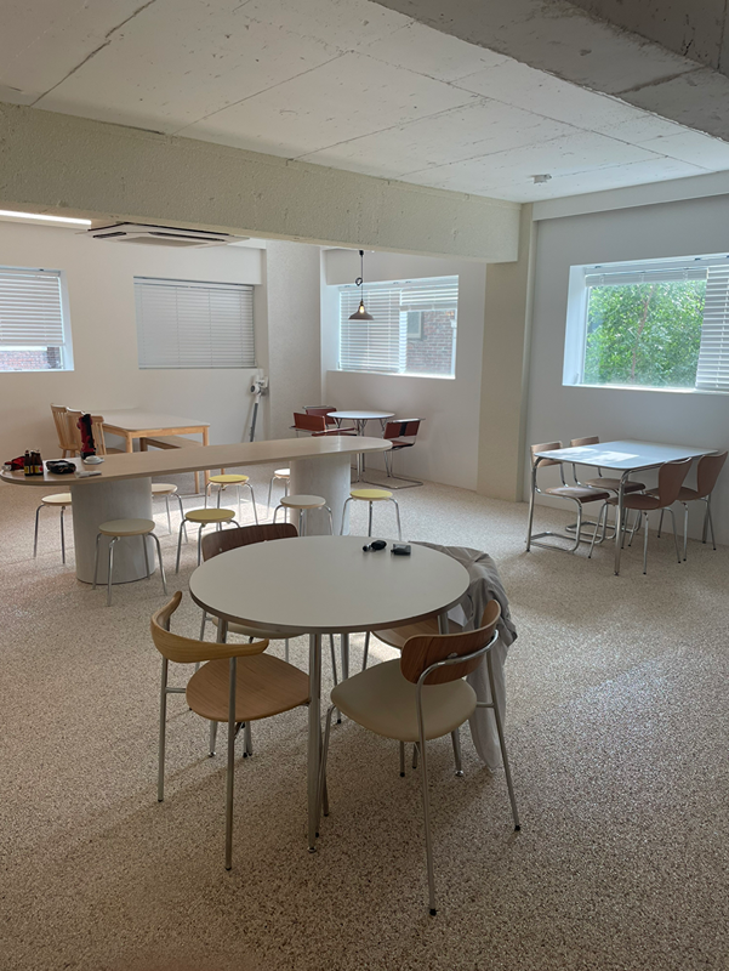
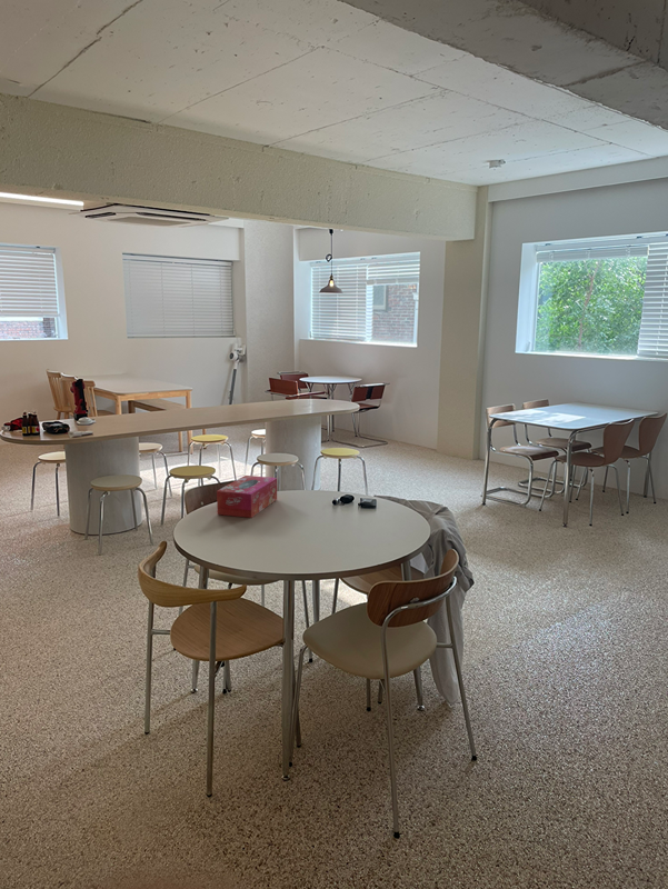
+ tissue box (248, 495)
